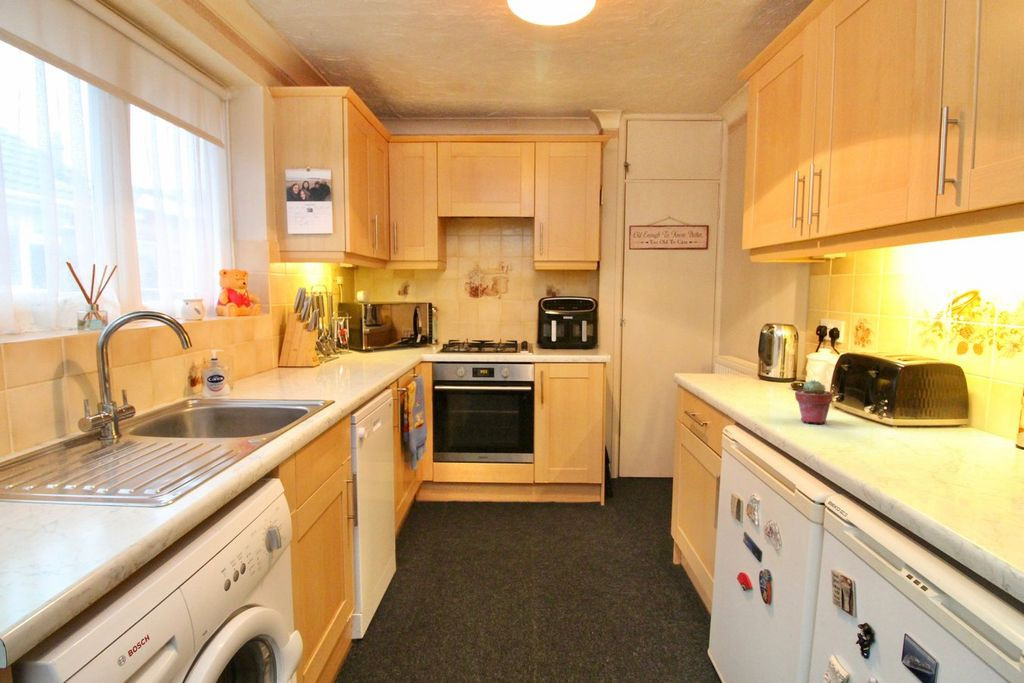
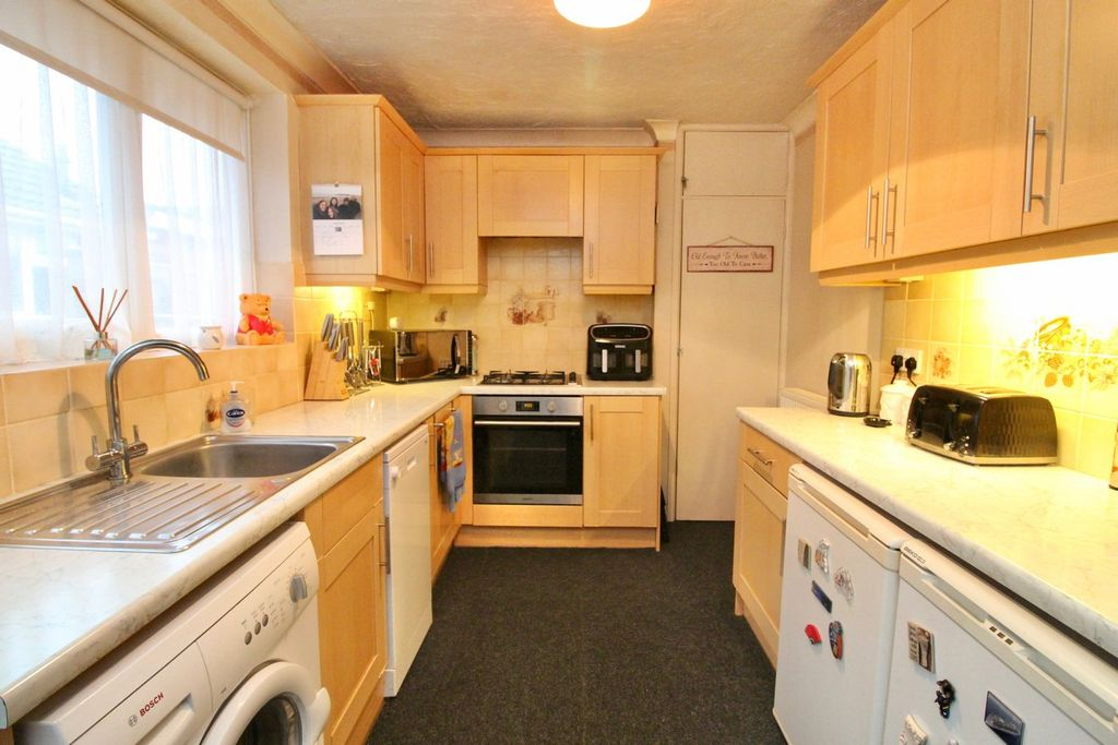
- potted succulent (813, 400)
